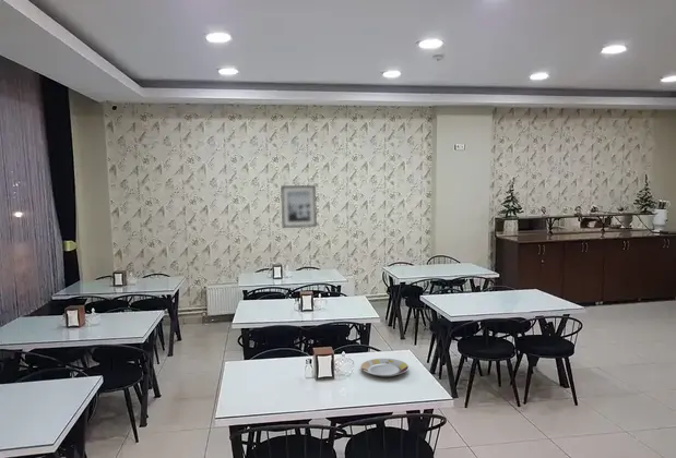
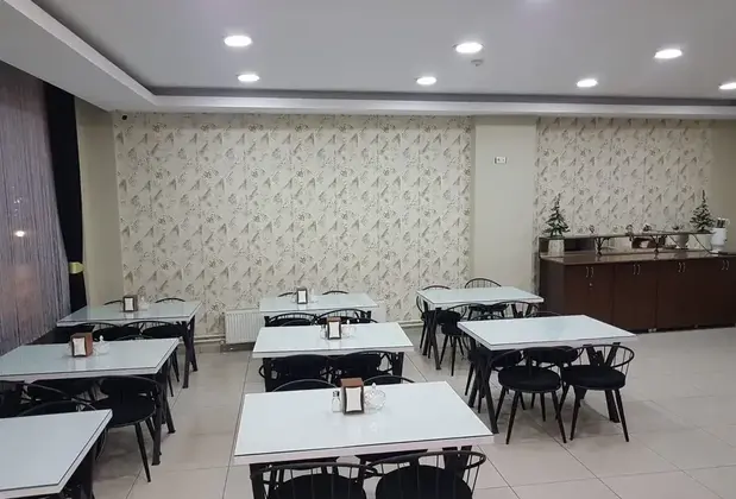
- plate (384, 367)
- wall art (298, 206)
